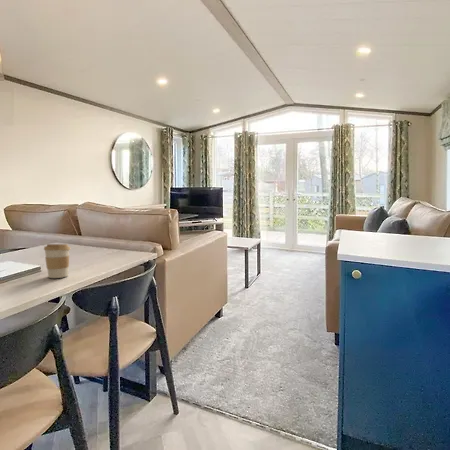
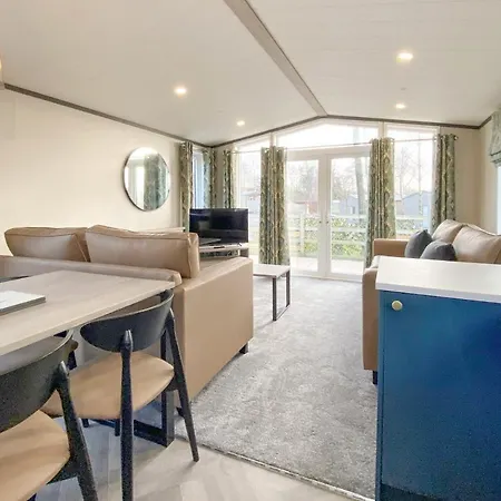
- coffee cup (57, 259)
